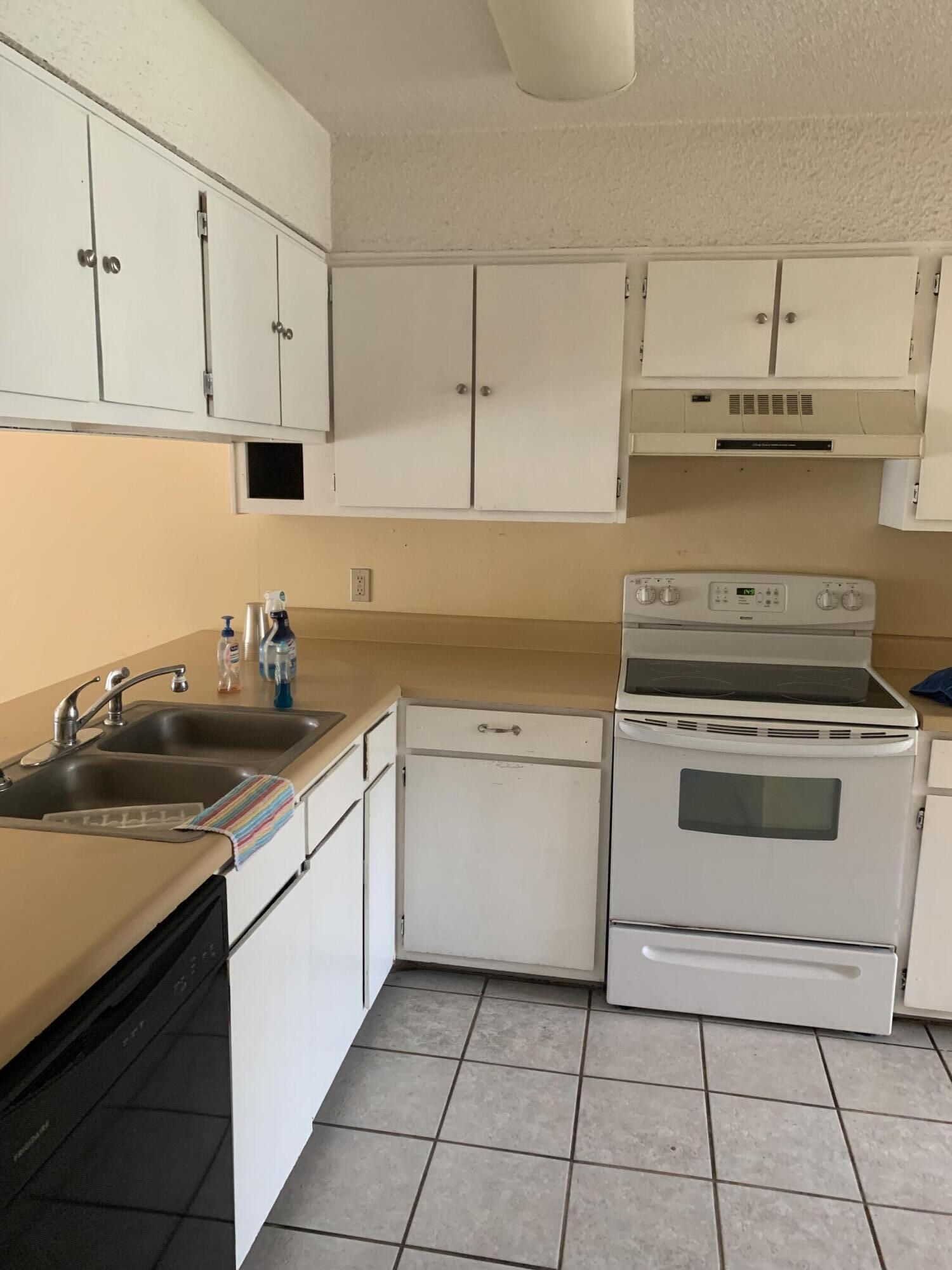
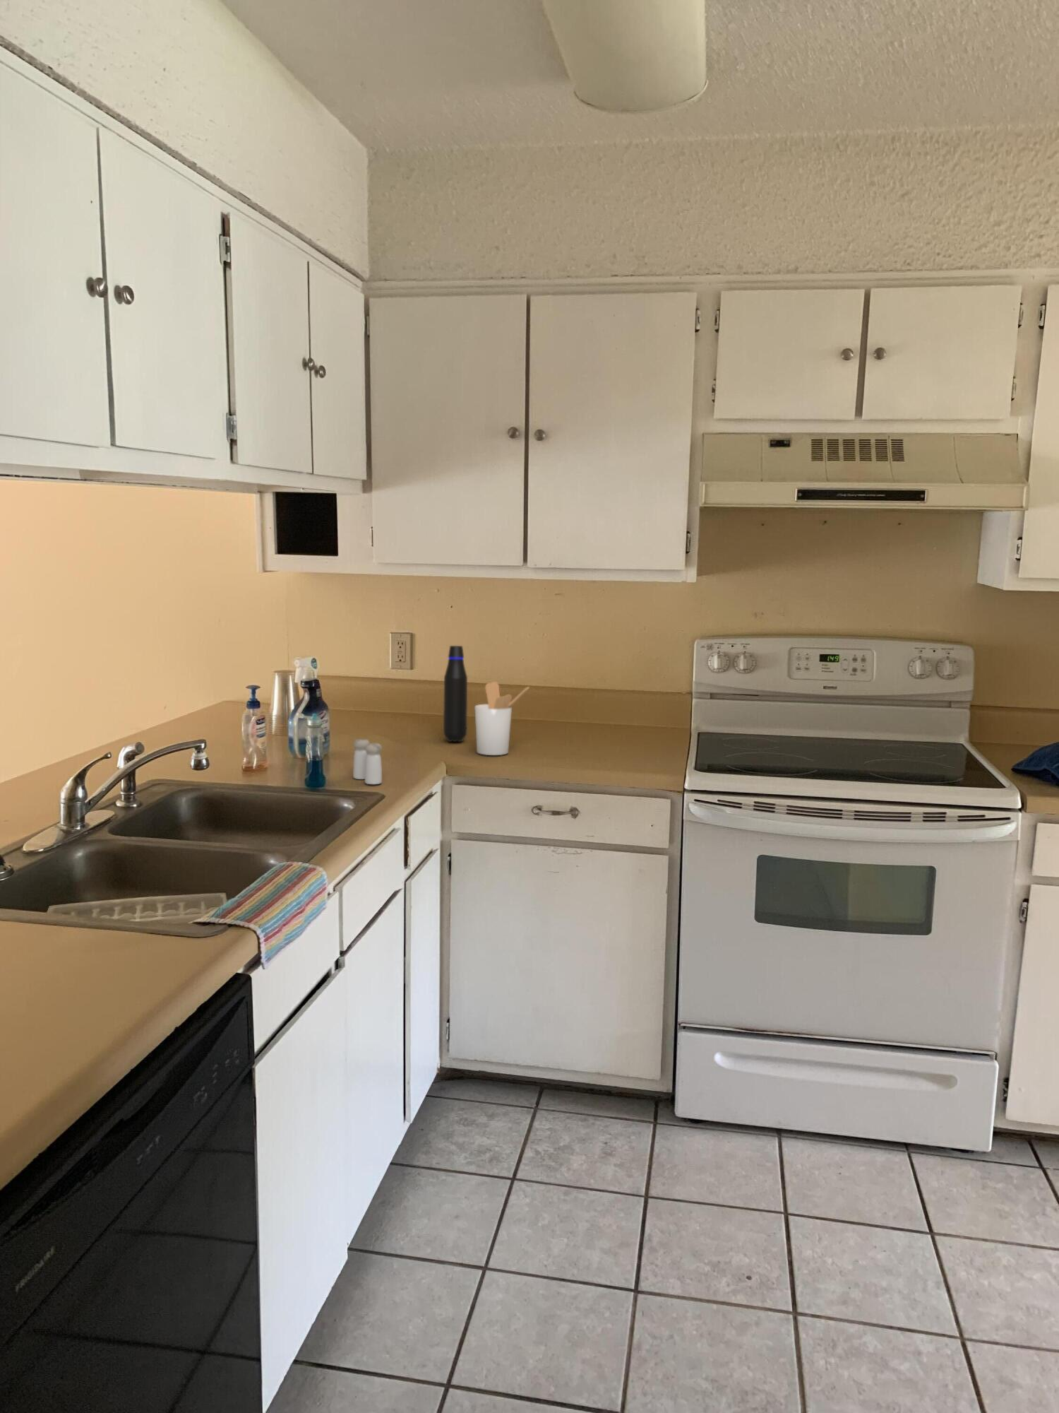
+ water bottle (455, 694)
+ salt and pepper shaker (367, 760)
+ utensil holder (503, 718)
